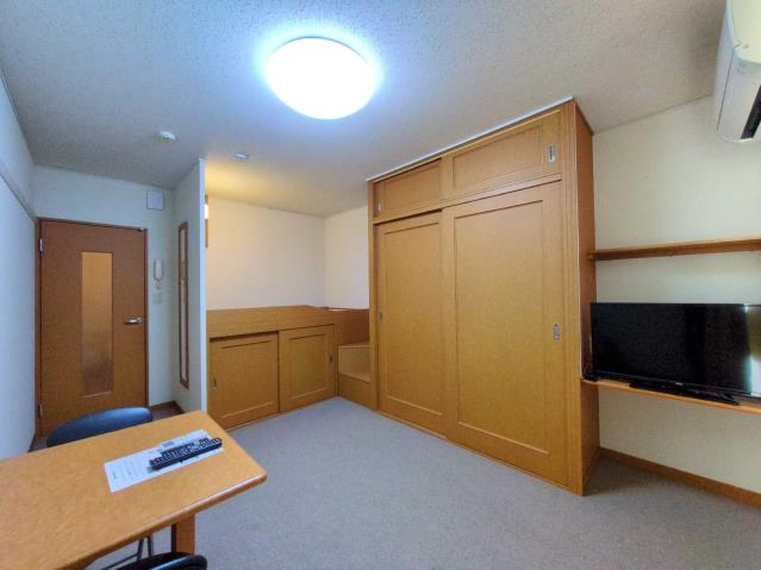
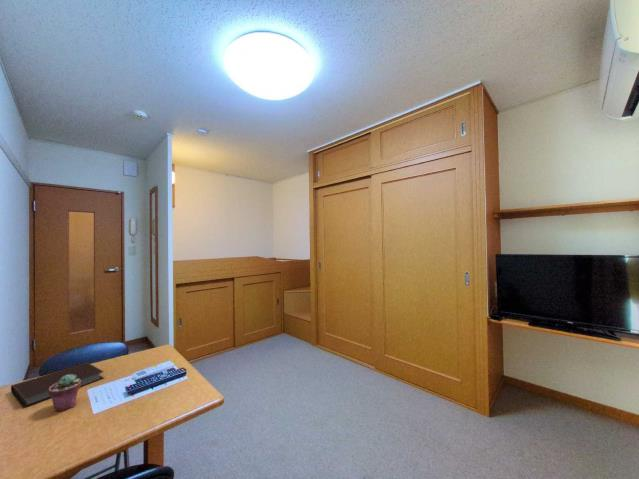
+ potted succulent (65, 390)
+ notebook (58, 380)
